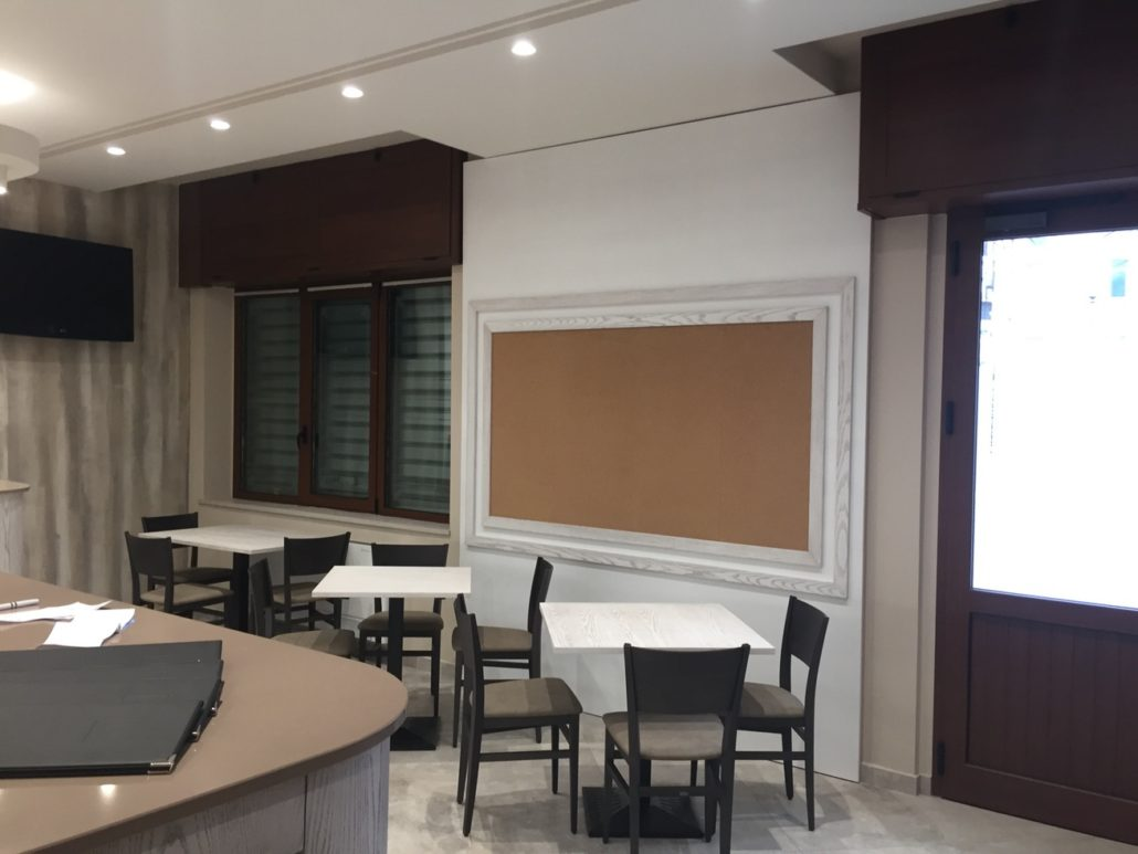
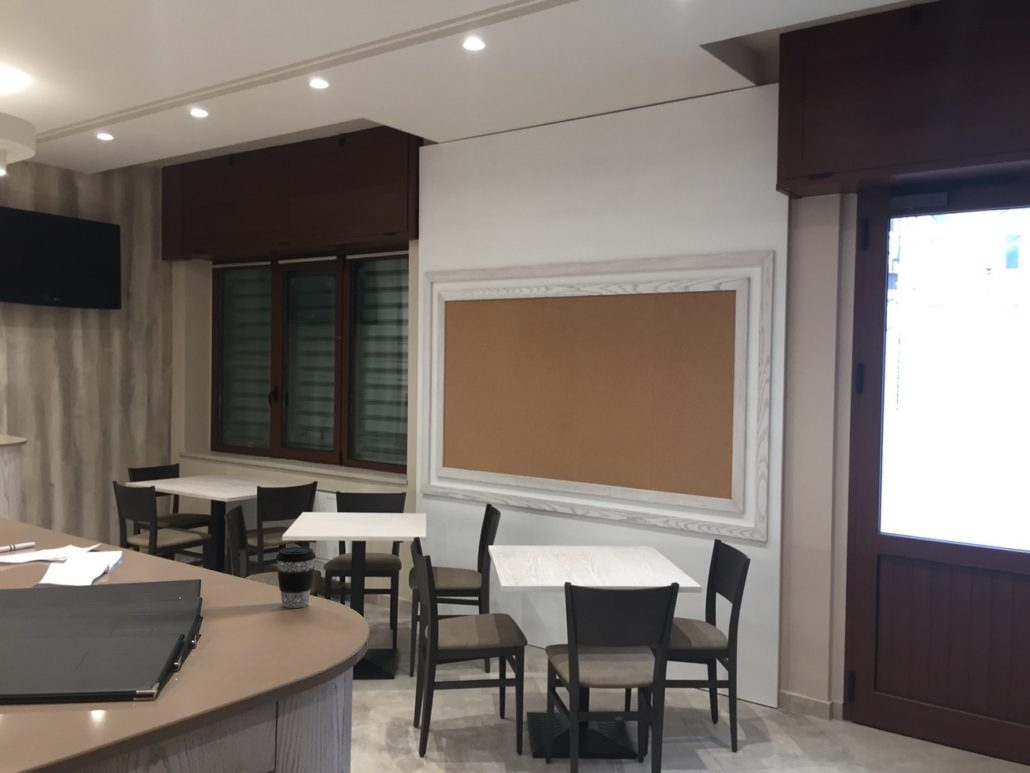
+ coffee cup (295, 577)
